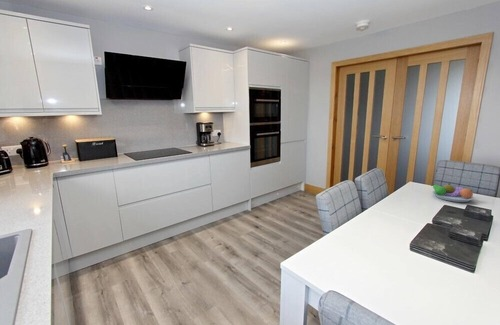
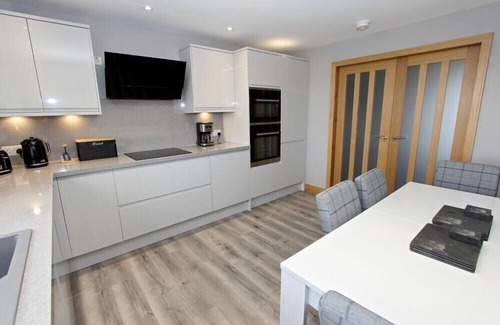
- fruit bowl (451, 191)
